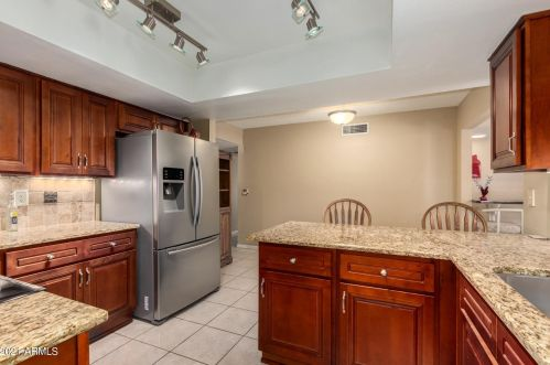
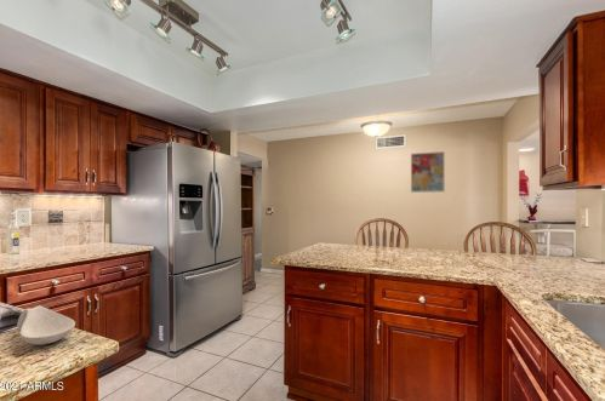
+ spoon rest (40, 322)
+ wall art (427, 172)
